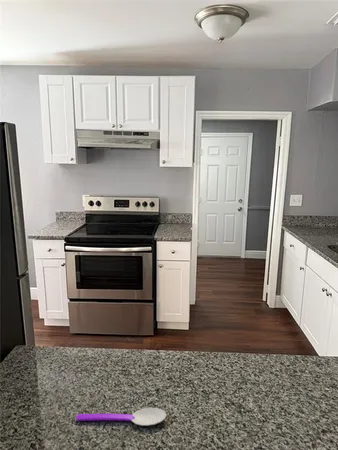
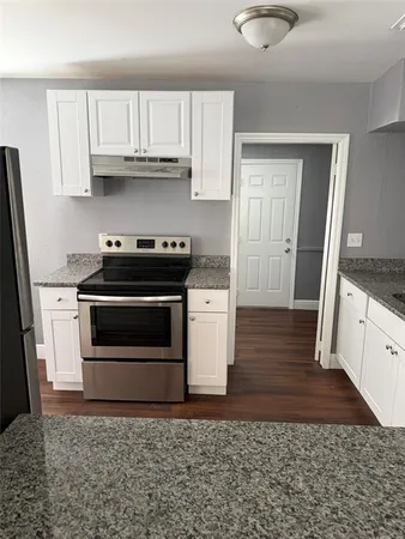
- spoon (121, 416)
